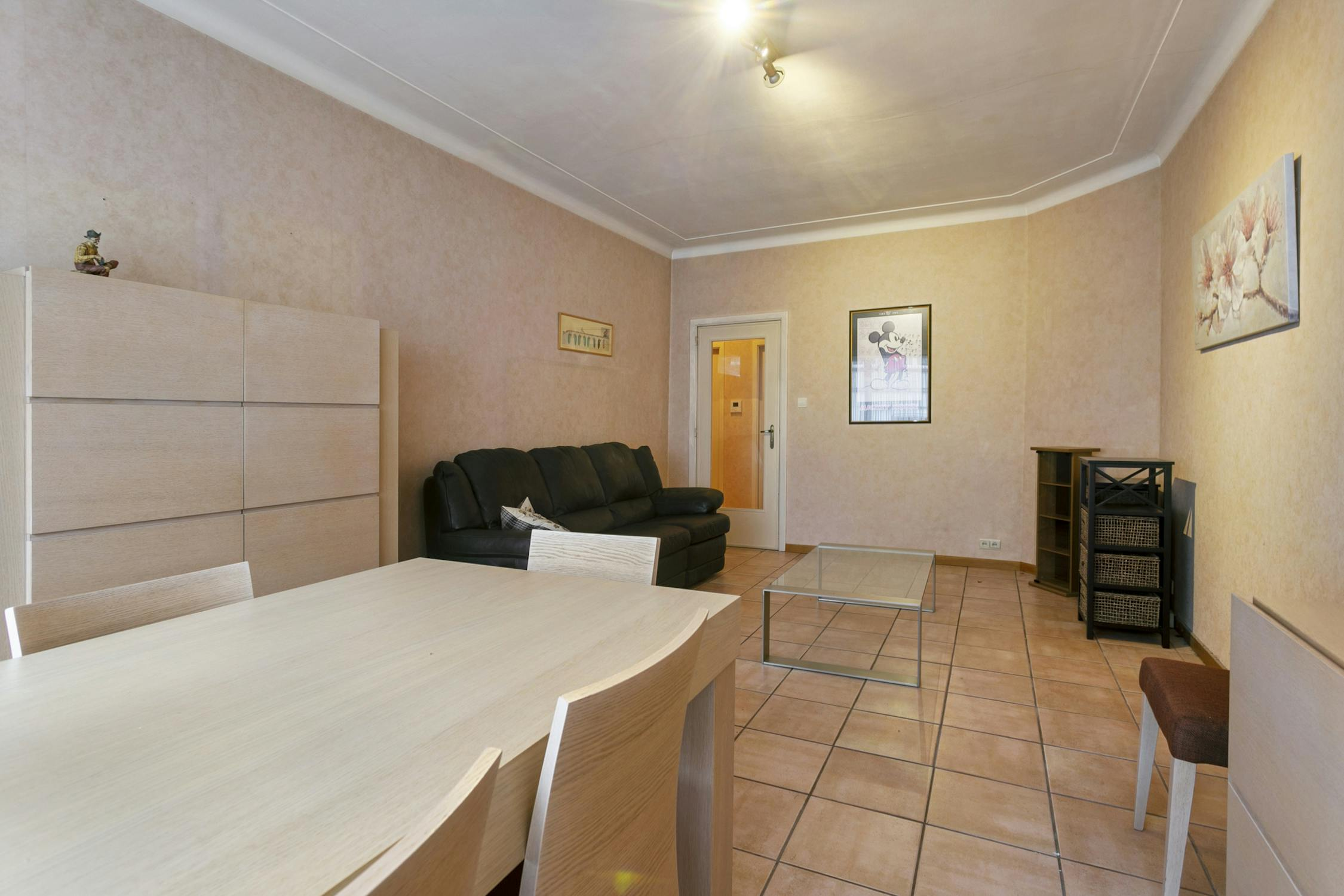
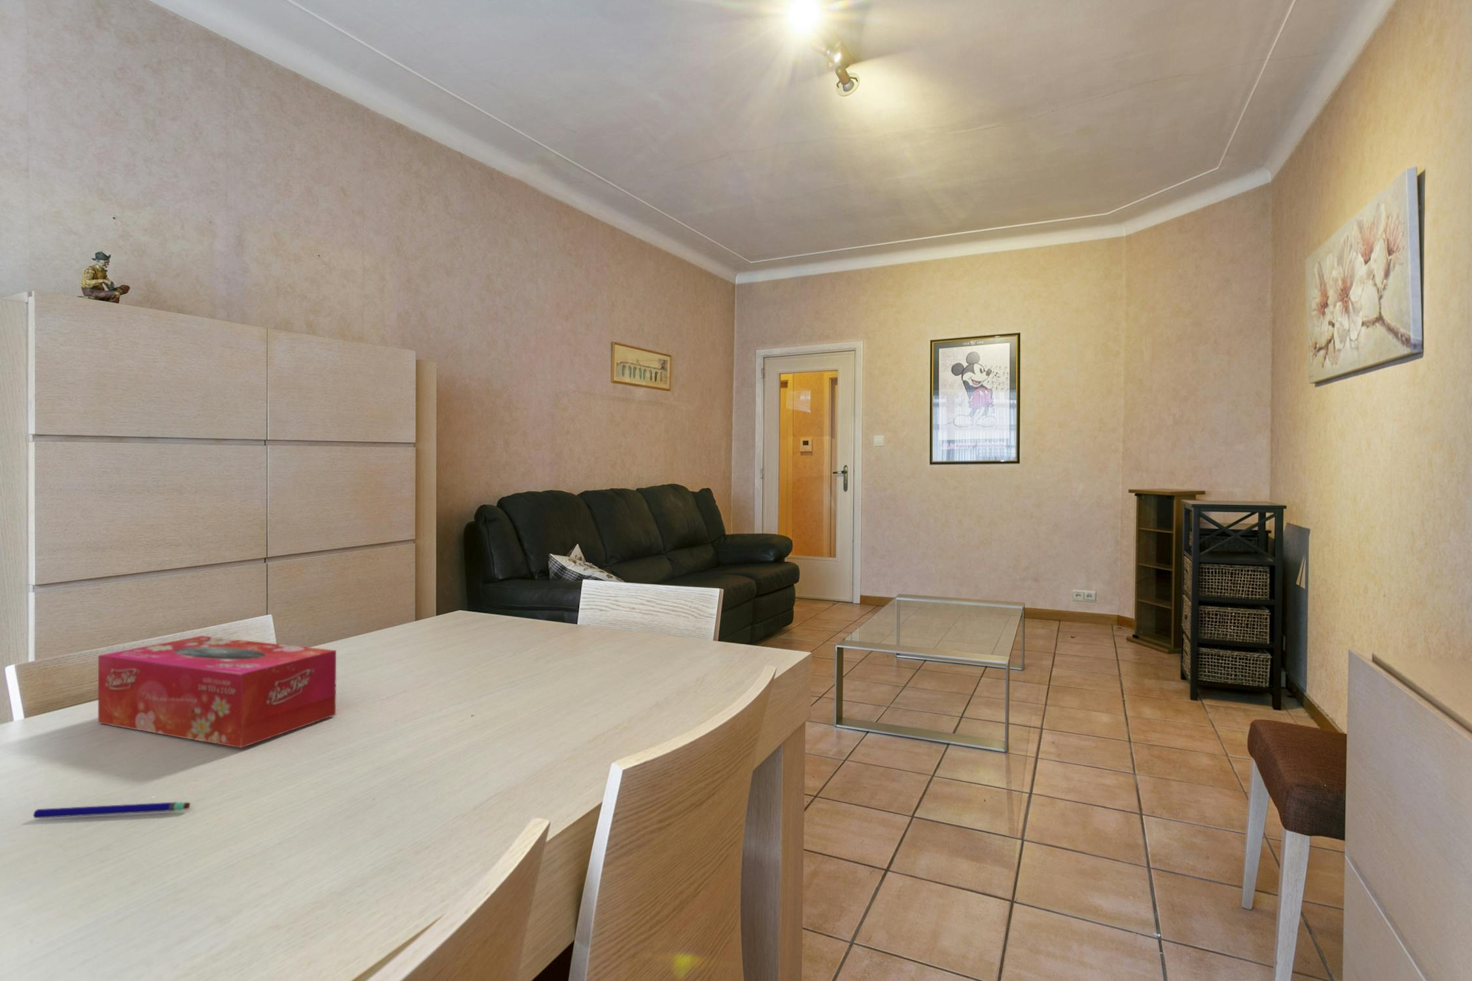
+ tissue box (219, 685)
+ pen (113, 809)
